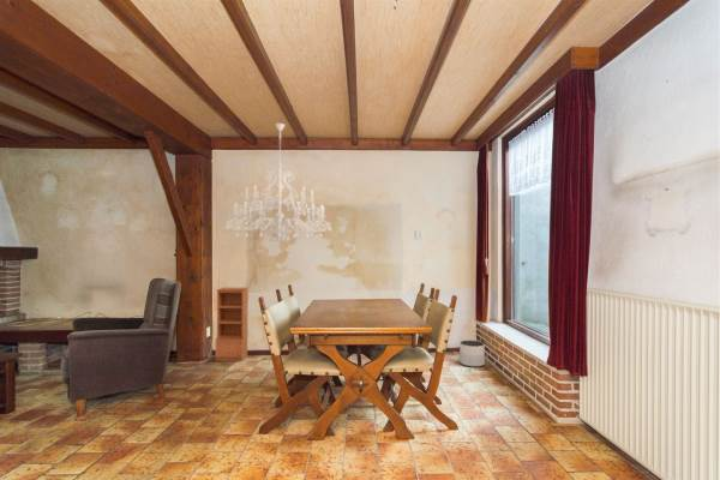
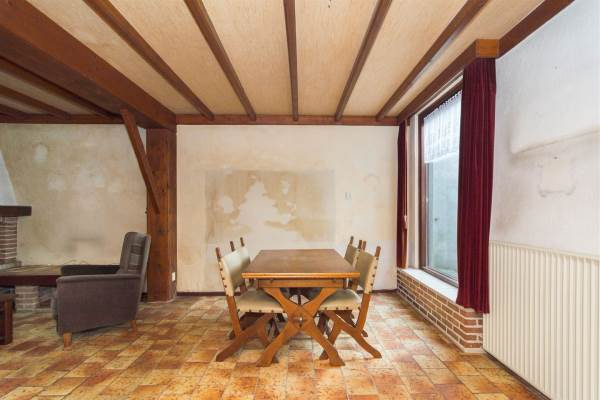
- planter (472, 353)
- chandelier (280, 184)
- bookcase (232, 323)
